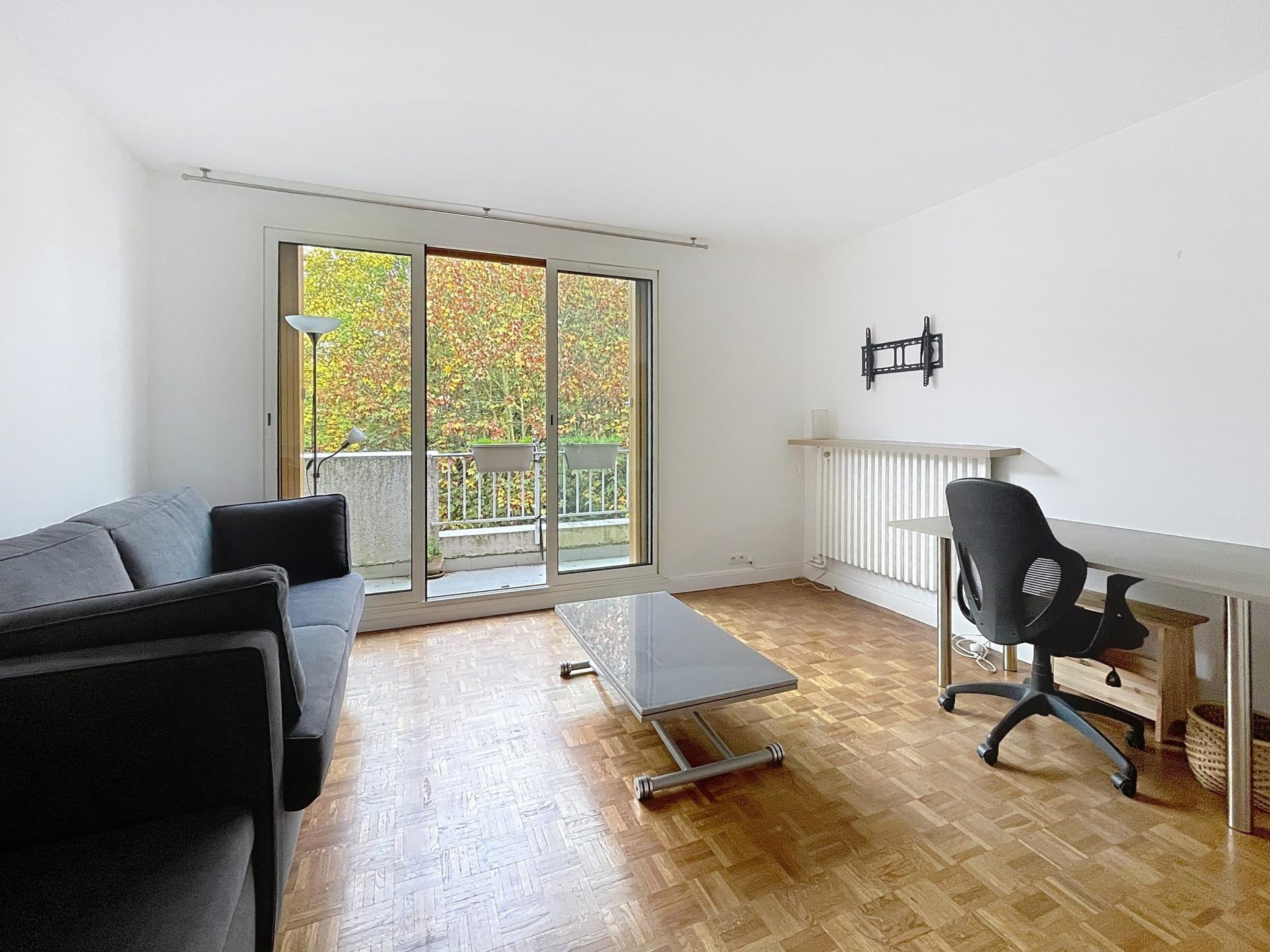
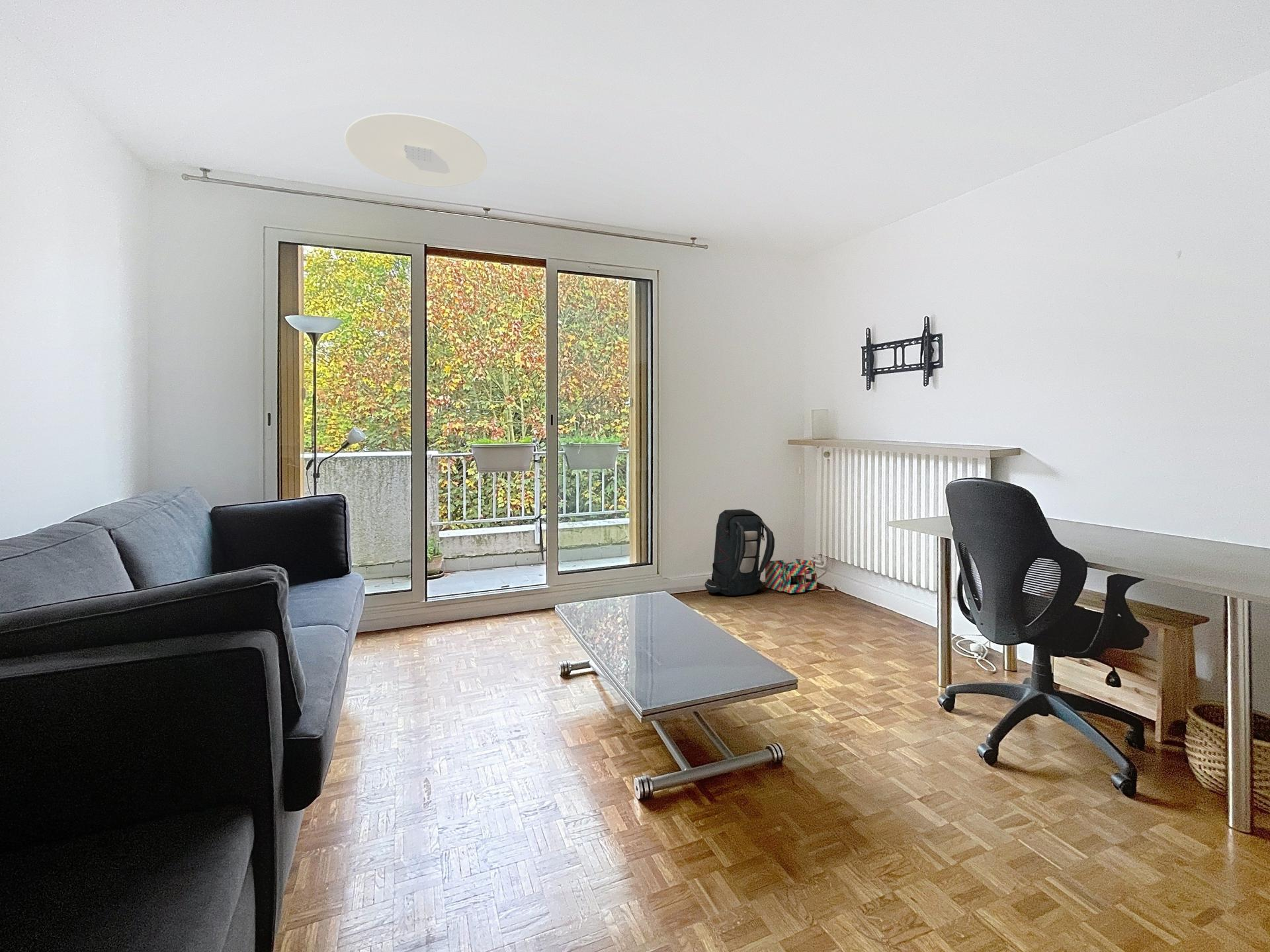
+ ceiling light (418, 147)
+ toy house (792, 575)
+ backpack (741, 552)
